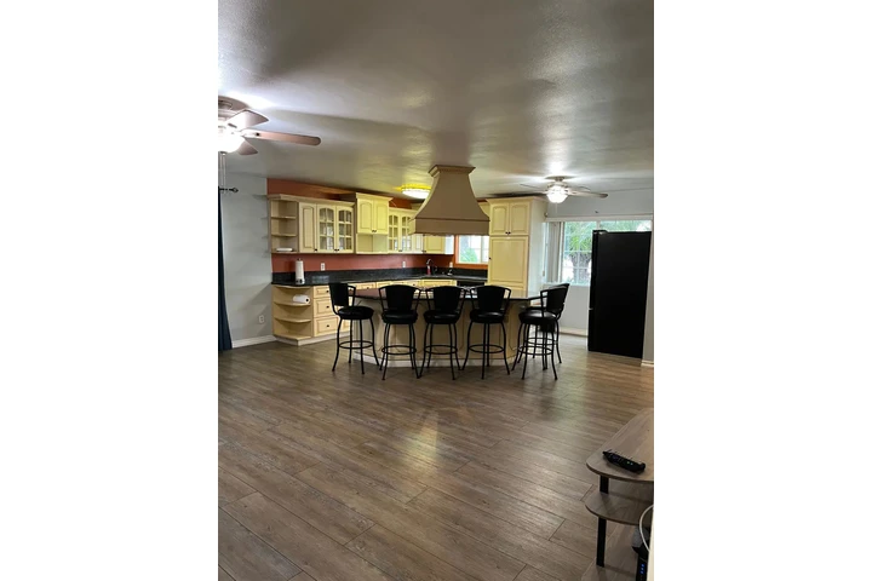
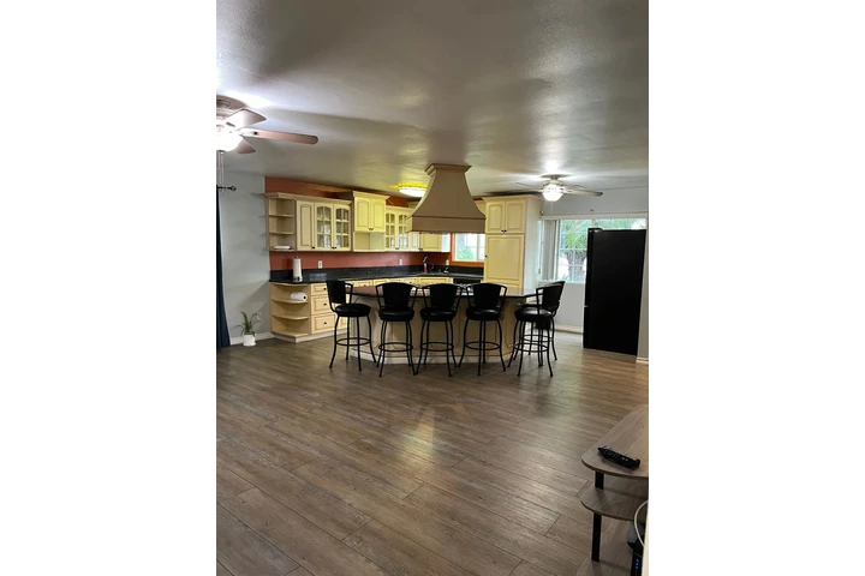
+ house plant (247, 328)
